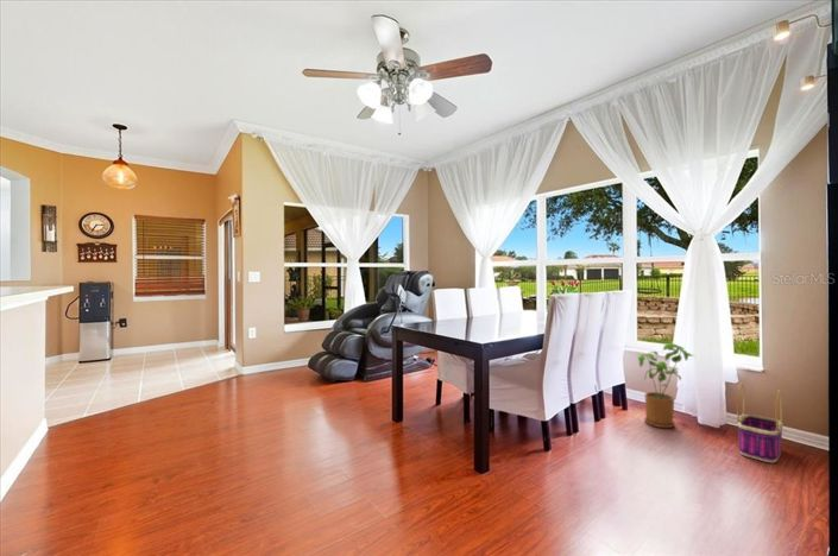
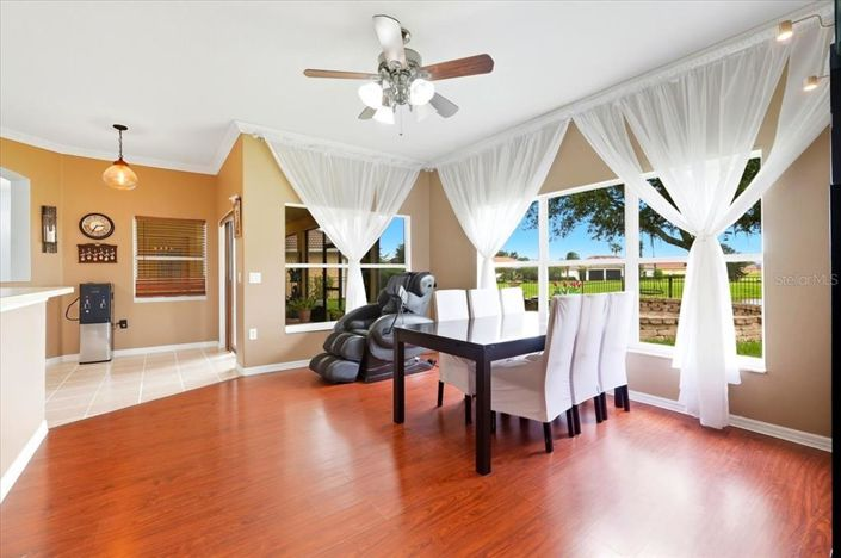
- basket (760, 418)
- house plant (660, 384)
